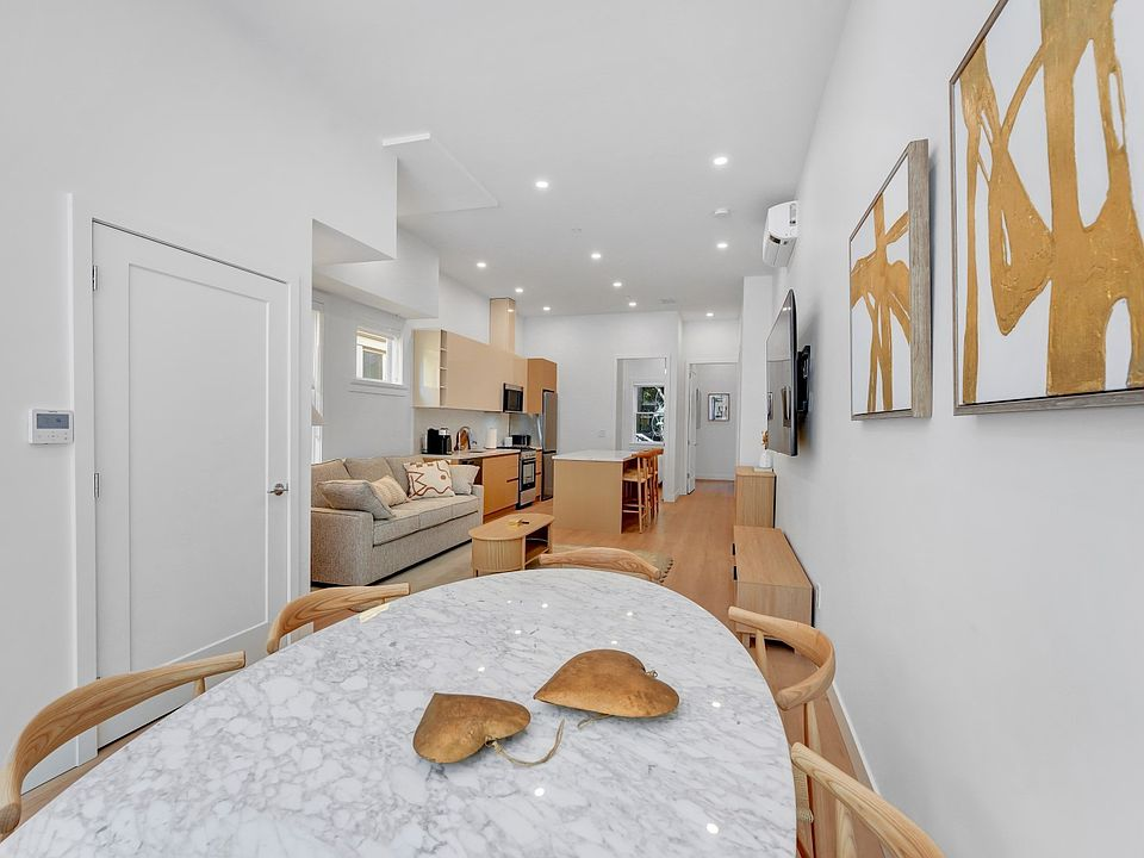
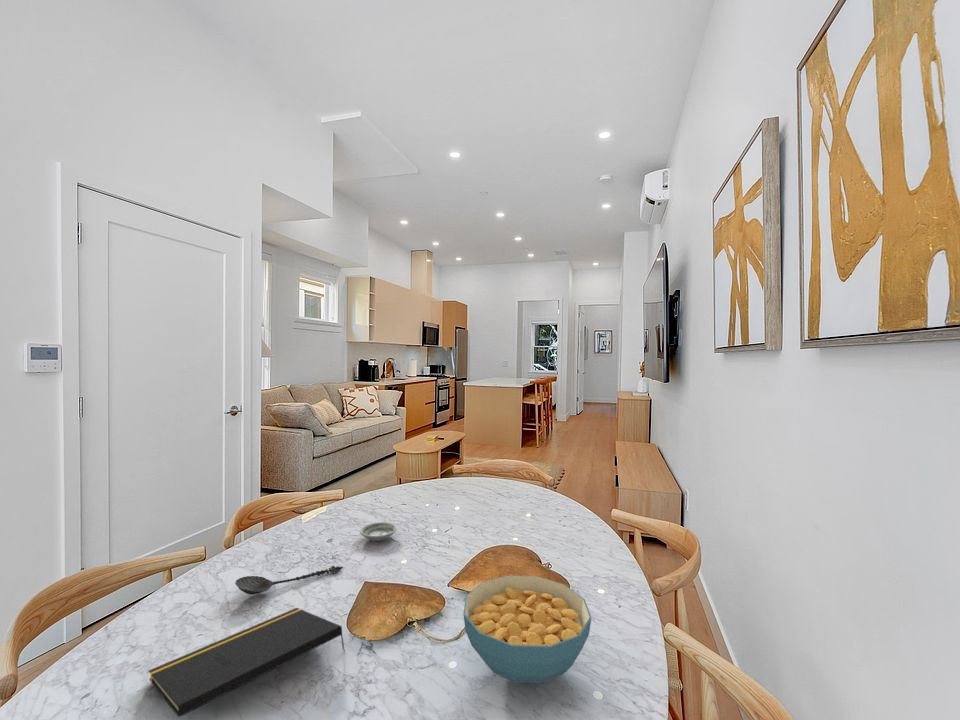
+ spoon (293, 578)
+ saucer (378, 533)
+ notepad (249, 651)
+ cereal bowl (525, 637)
